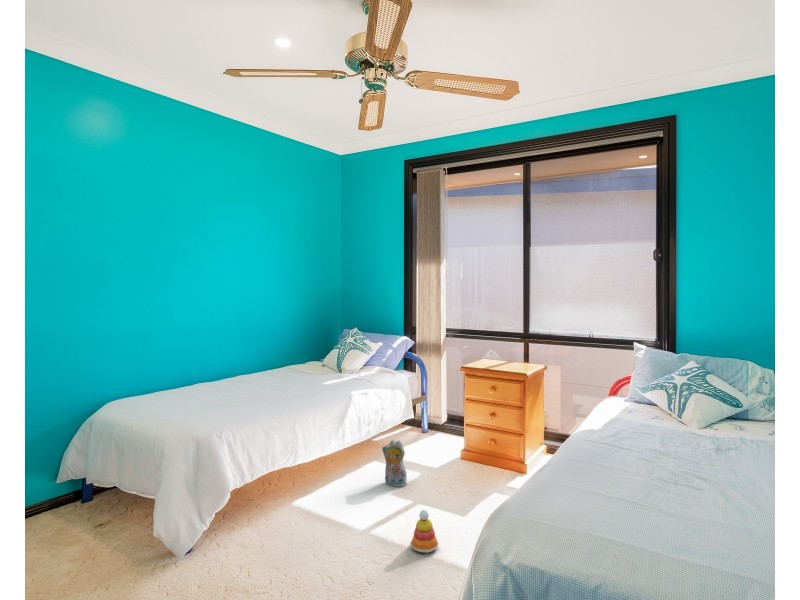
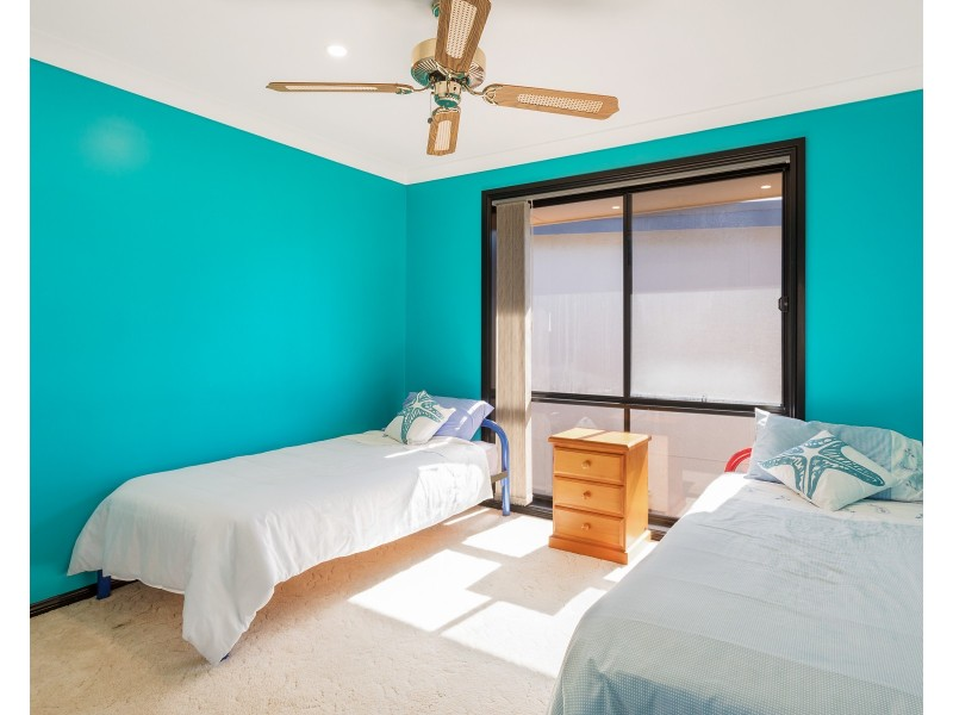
- stacking toy (424, 528)
- plush toy (394, 462)
